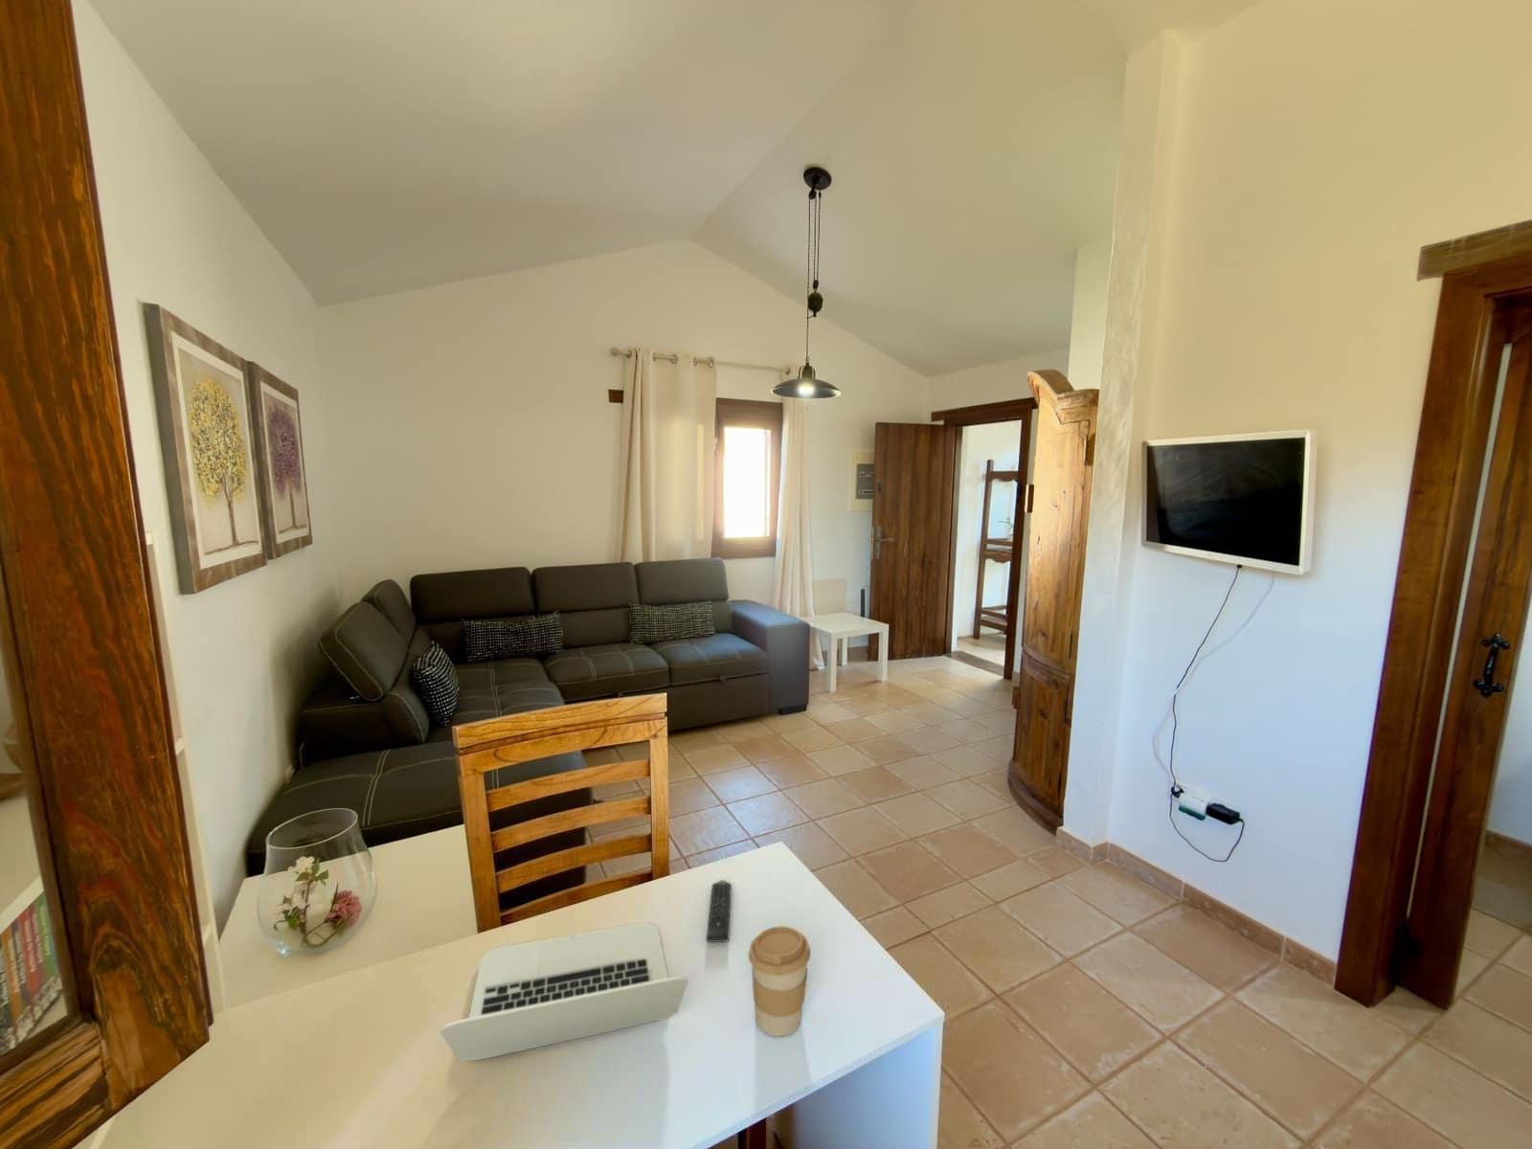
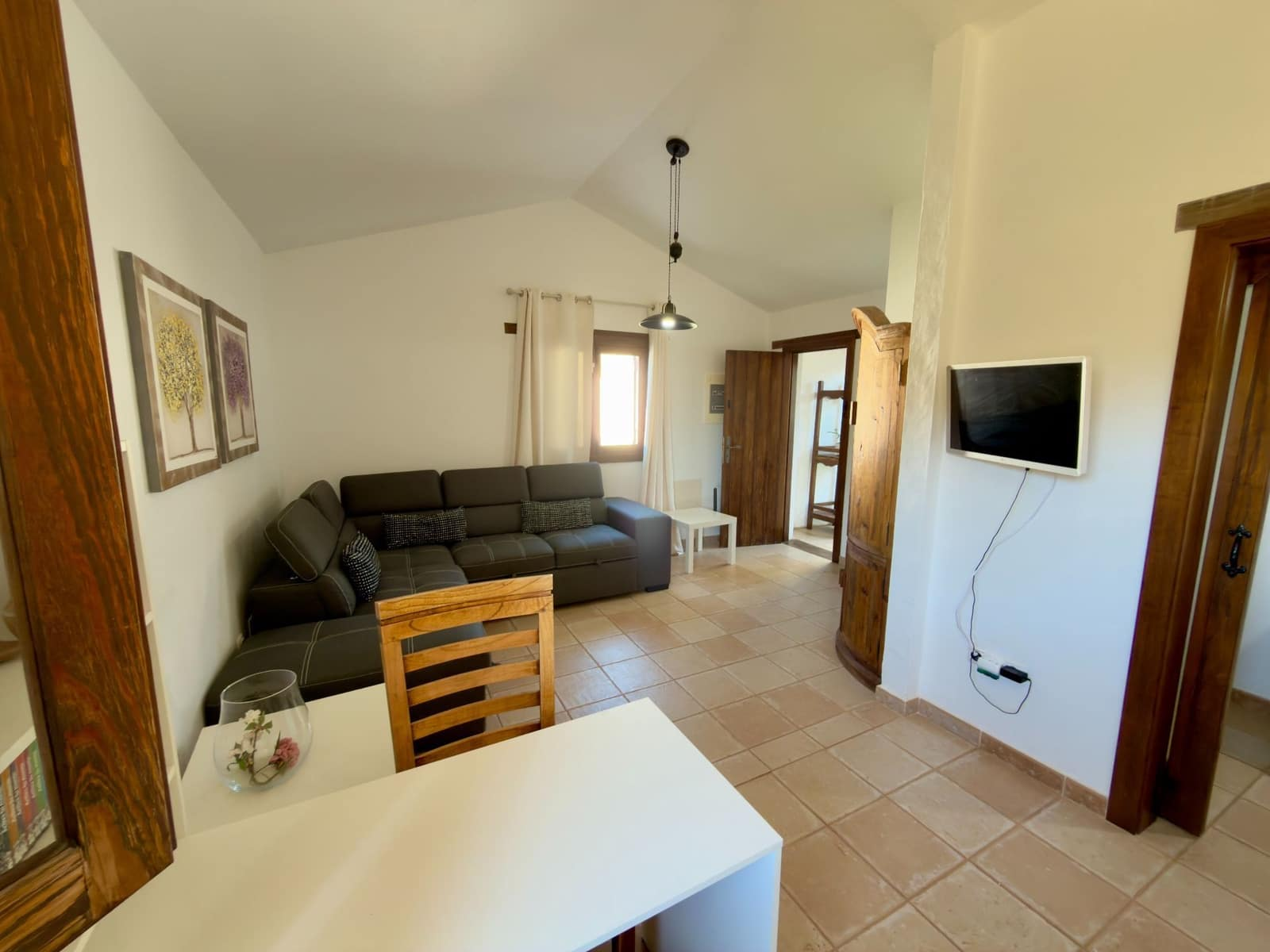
- remote control (719, 906)
- coffee cup (778, 978)
- laptop (572, 963)
